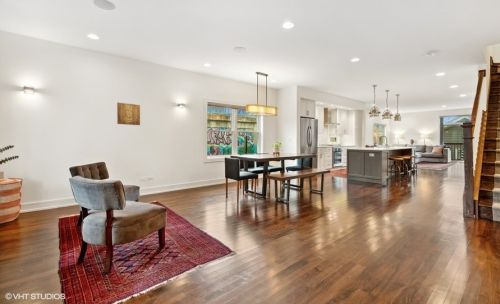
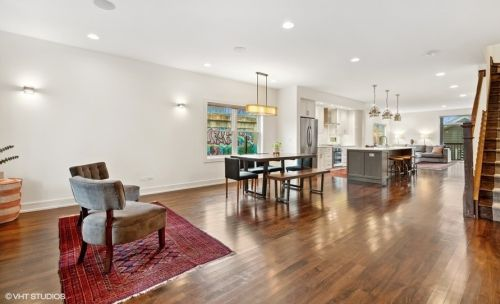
- wall art (128, 114)
